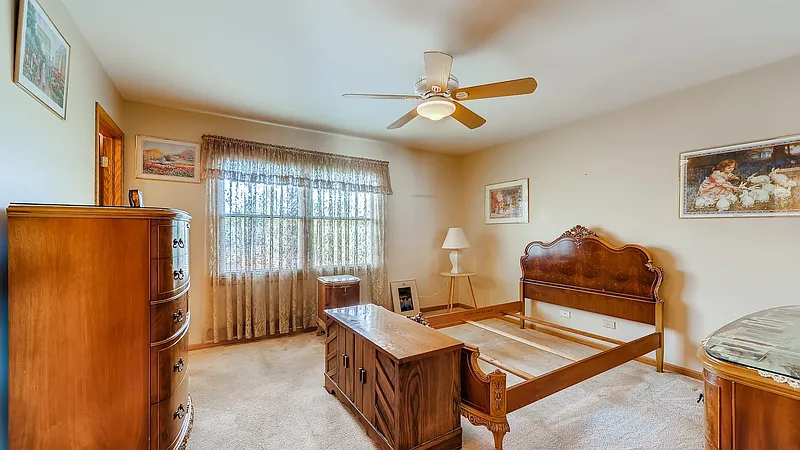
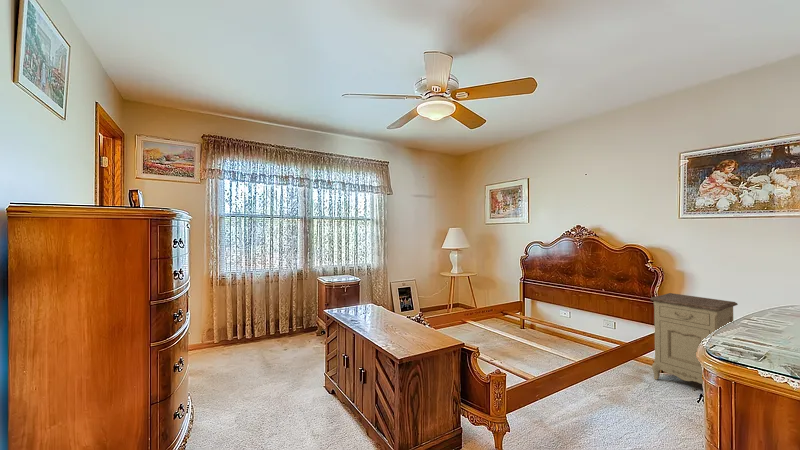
+ nightstand (690, 342)
